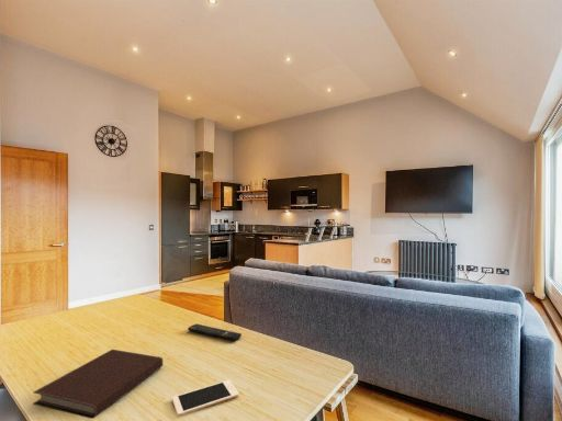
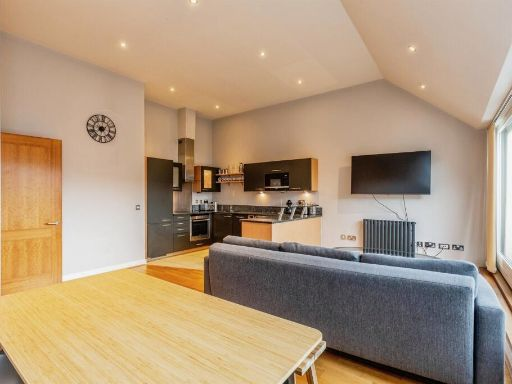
- notebook (104, 378)
- cell phone (205, 396)
- remote control (213, 332)
